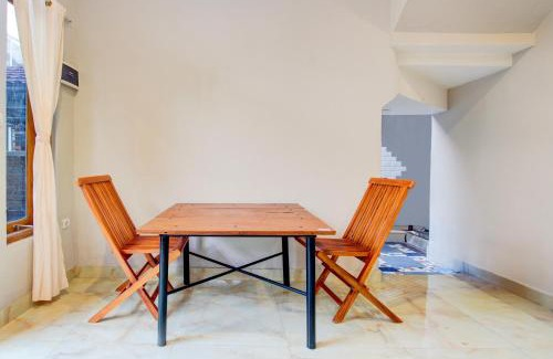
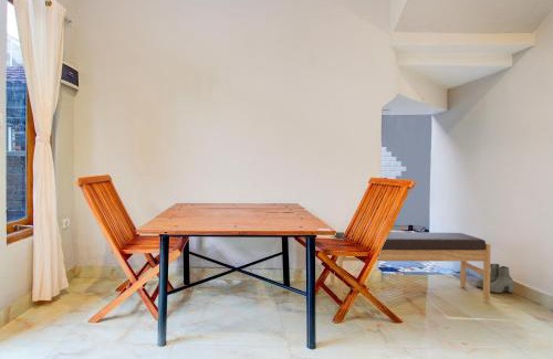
+ bench (405, 260)
+ boots (494, 277)
